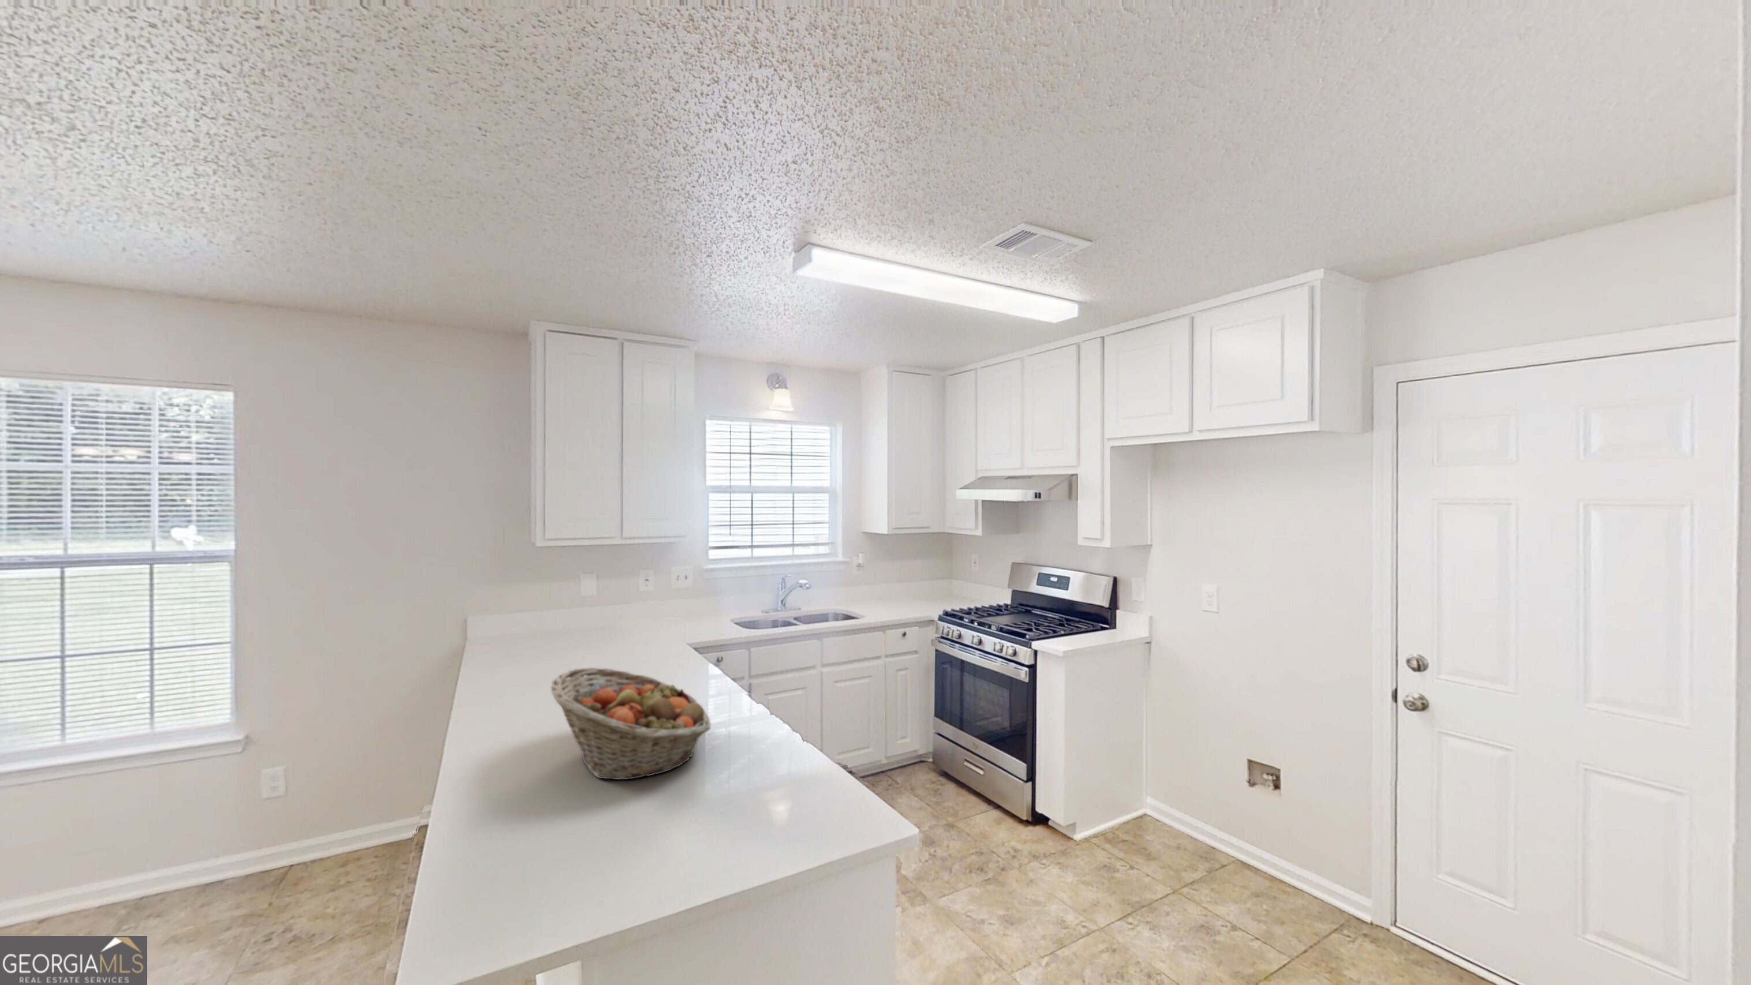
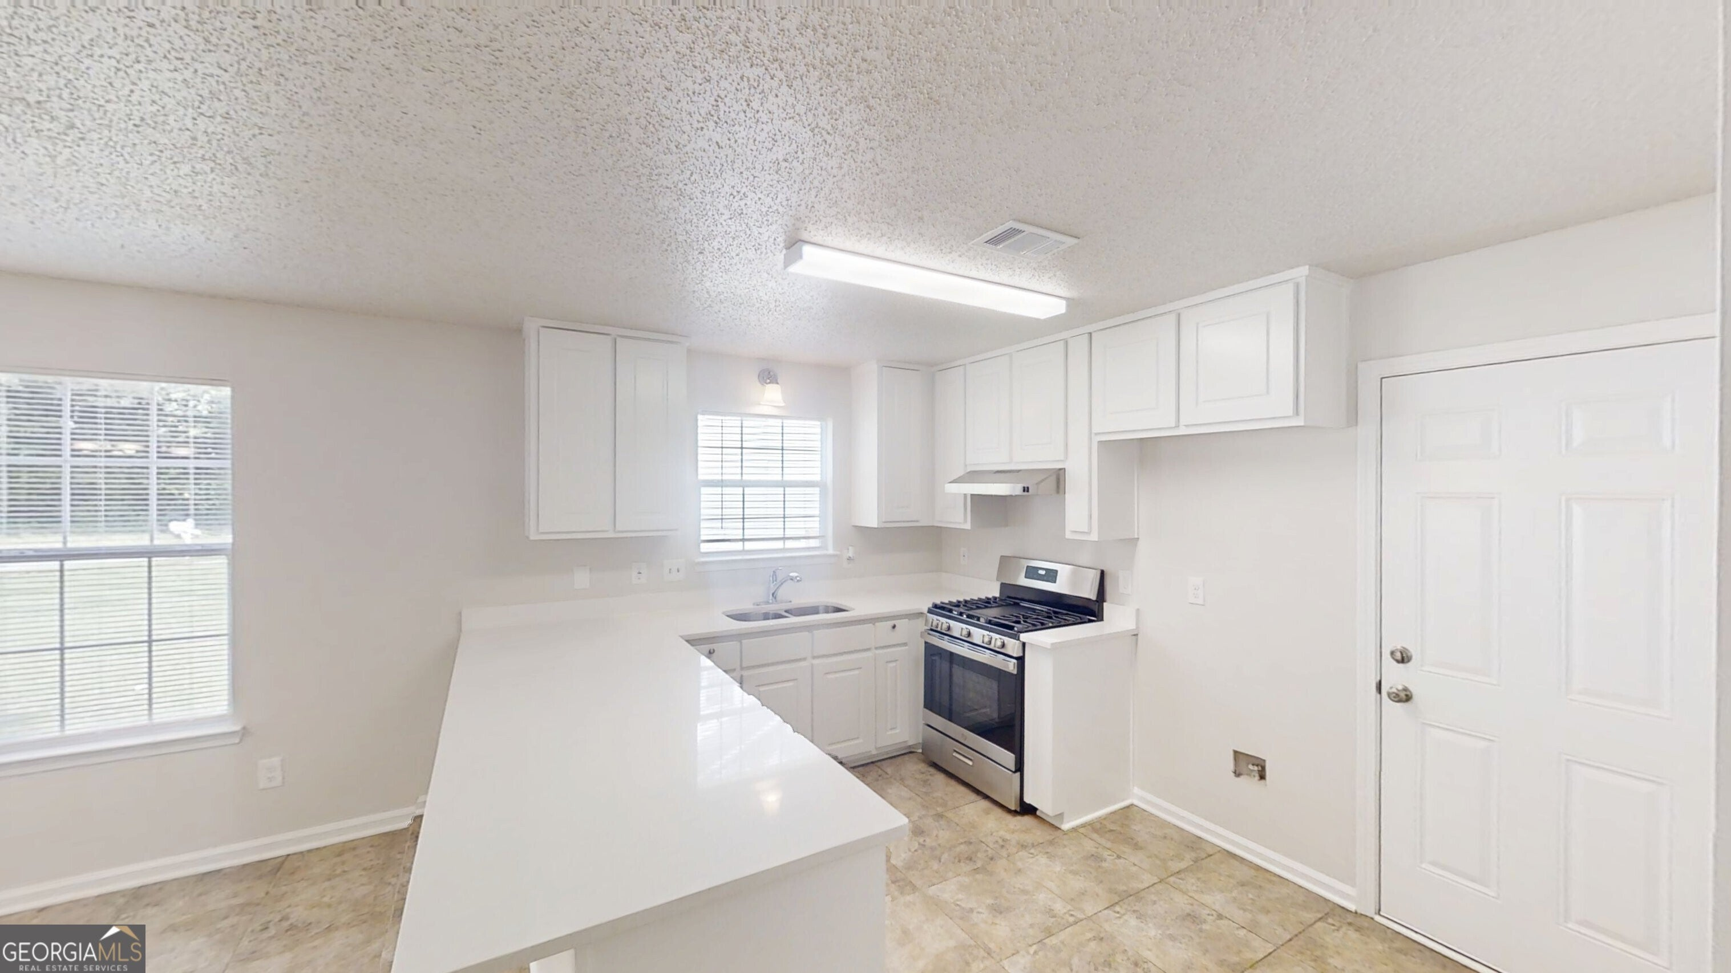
- fruit basket (633, 714)
